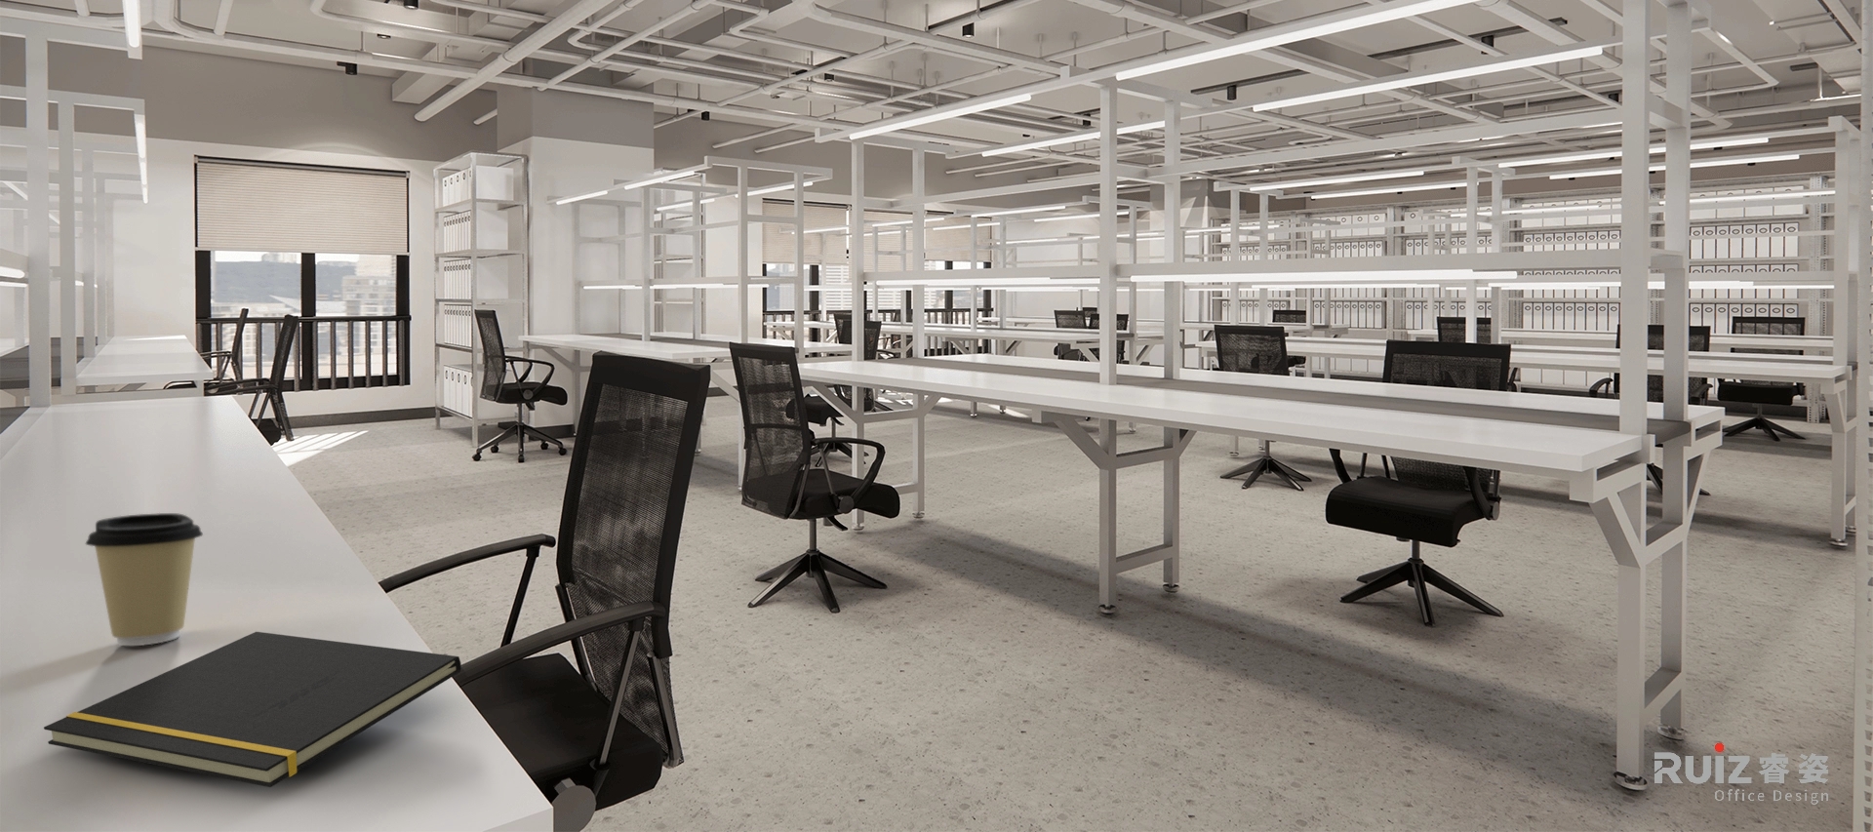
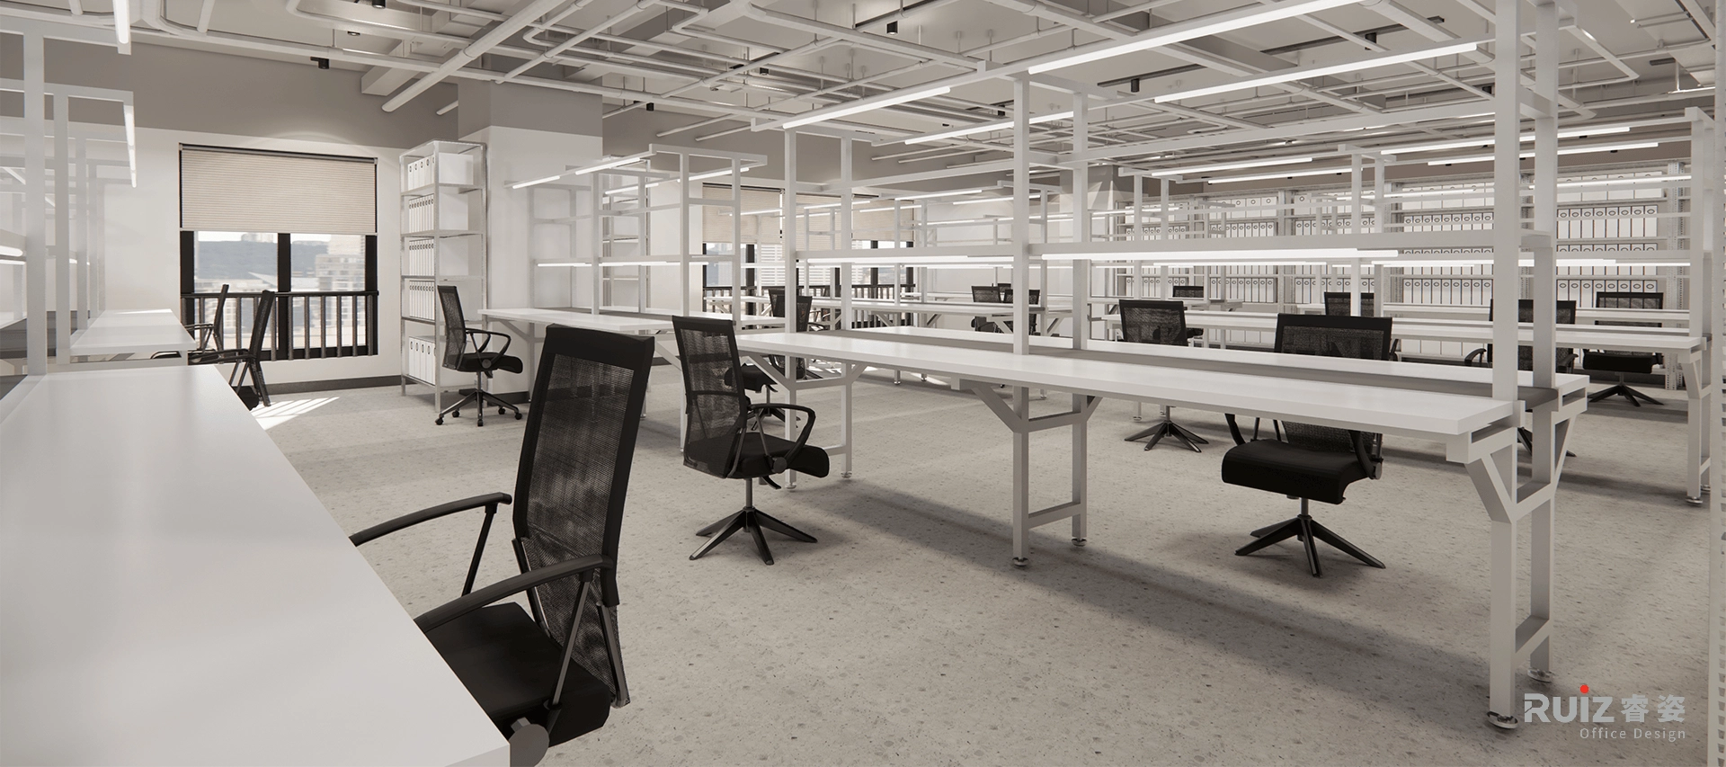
- coffee cup (146, 579)
- notepad (263, 697)
